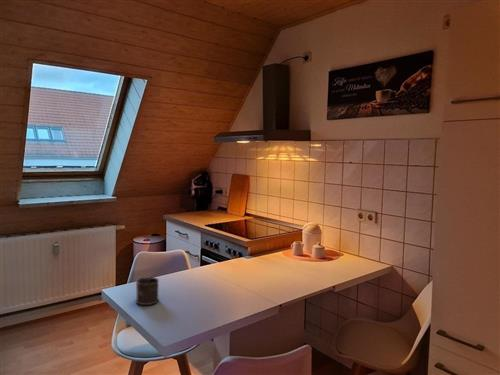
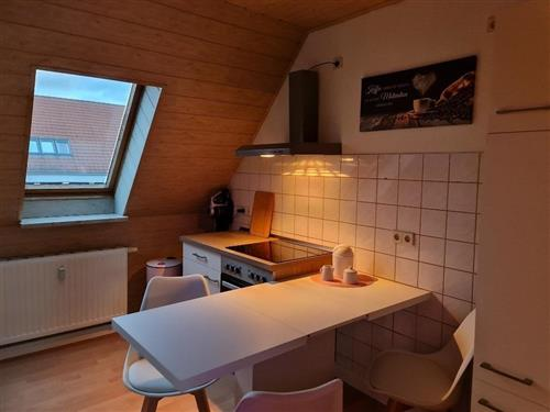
- mug (146, 289)
